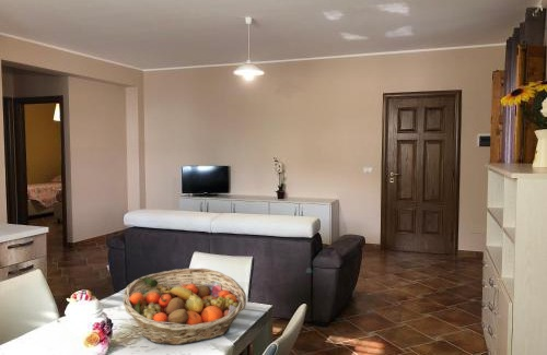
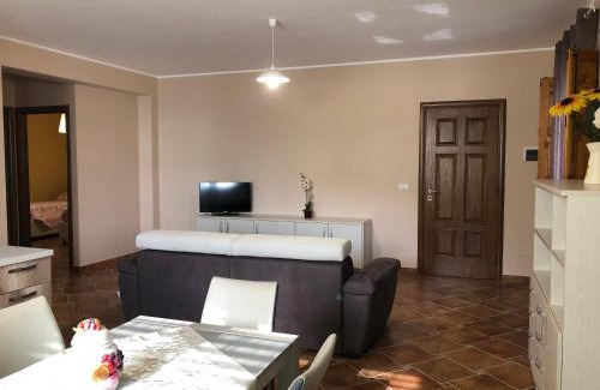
- fruit basket (186, 304)
